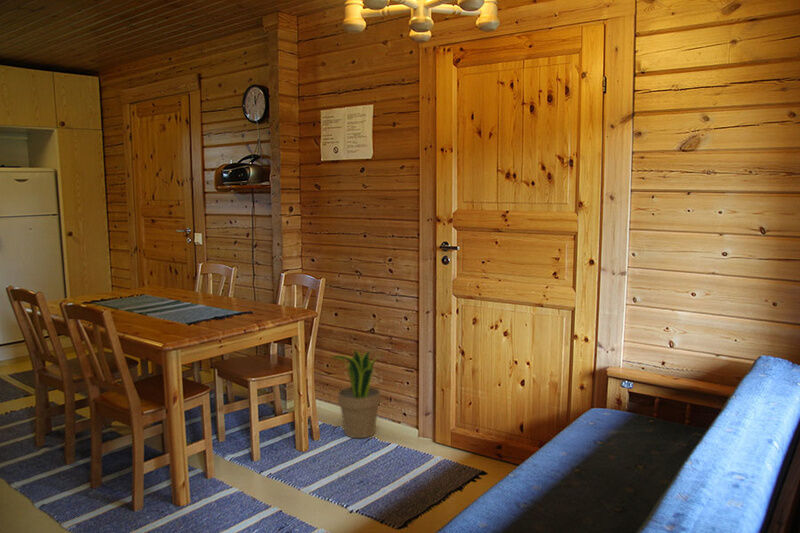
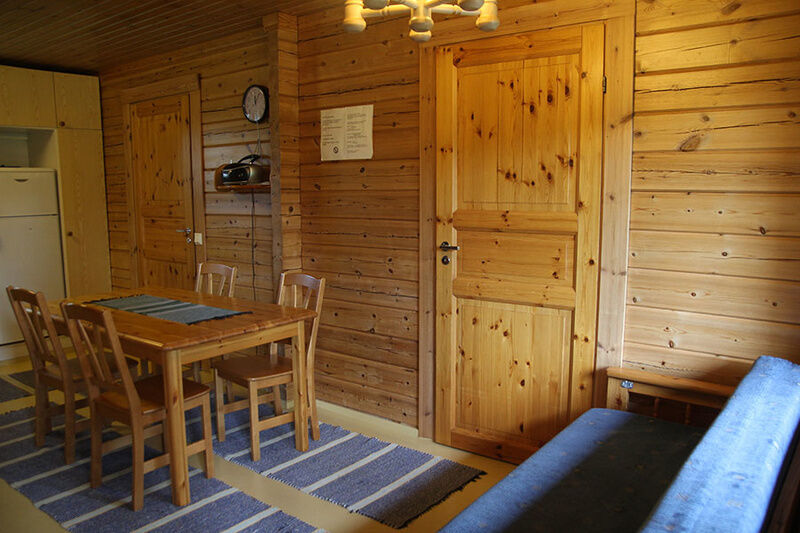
- potted plant (359, 391)
